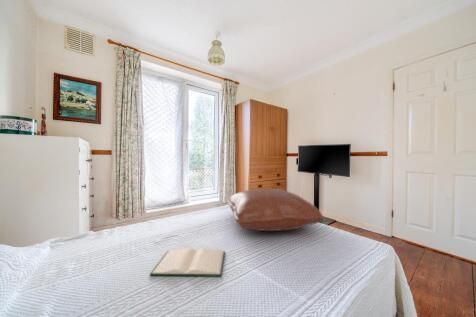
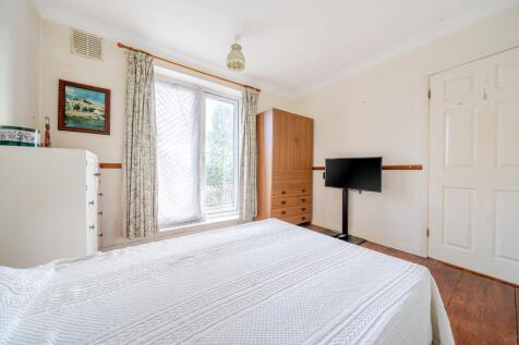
- pillow (268, 207)
- hardback book (191, 260)
